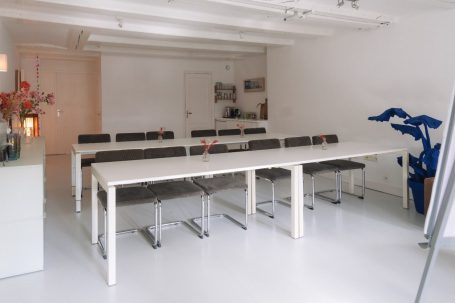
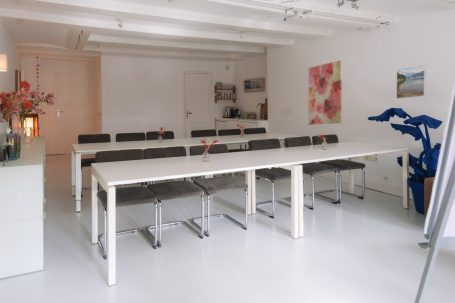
+ wall art (324, 94)
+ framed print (410, 82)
